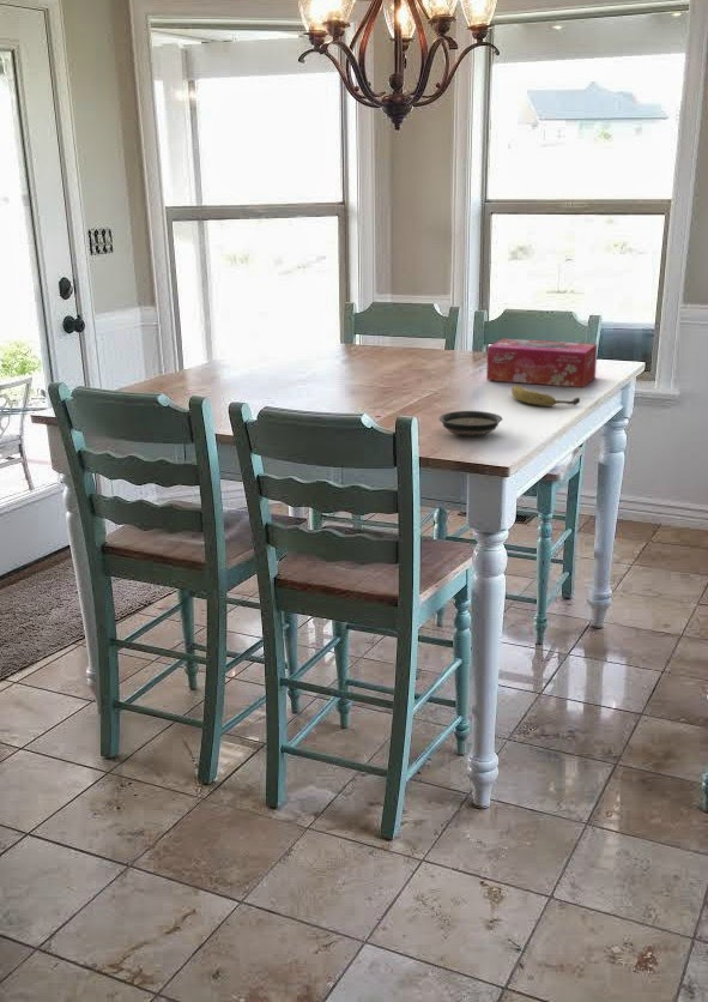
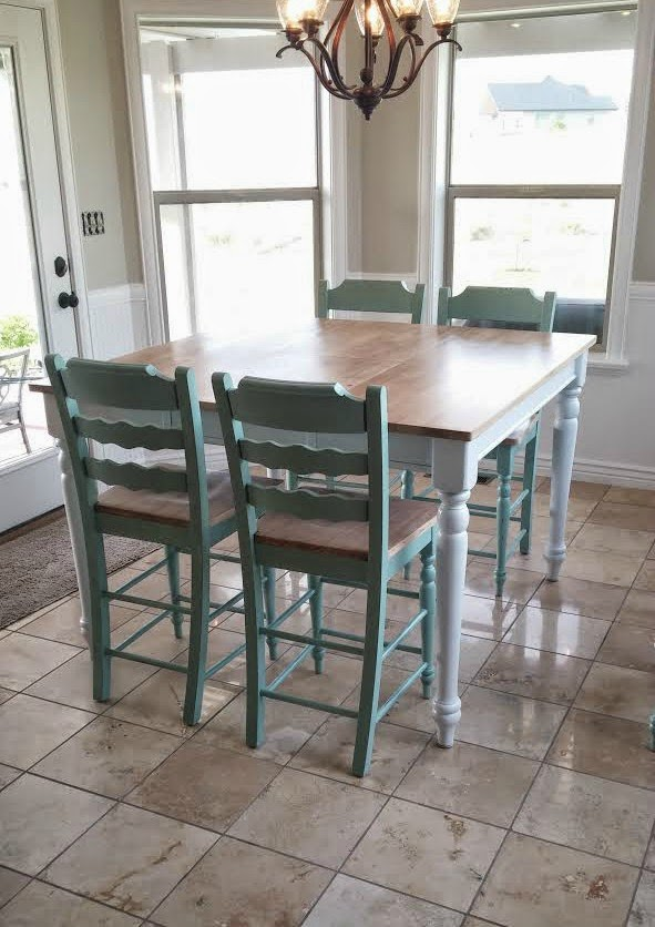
- fruit (539, 393)
- saucer (470, 424)
- tissue box (541, 362)
